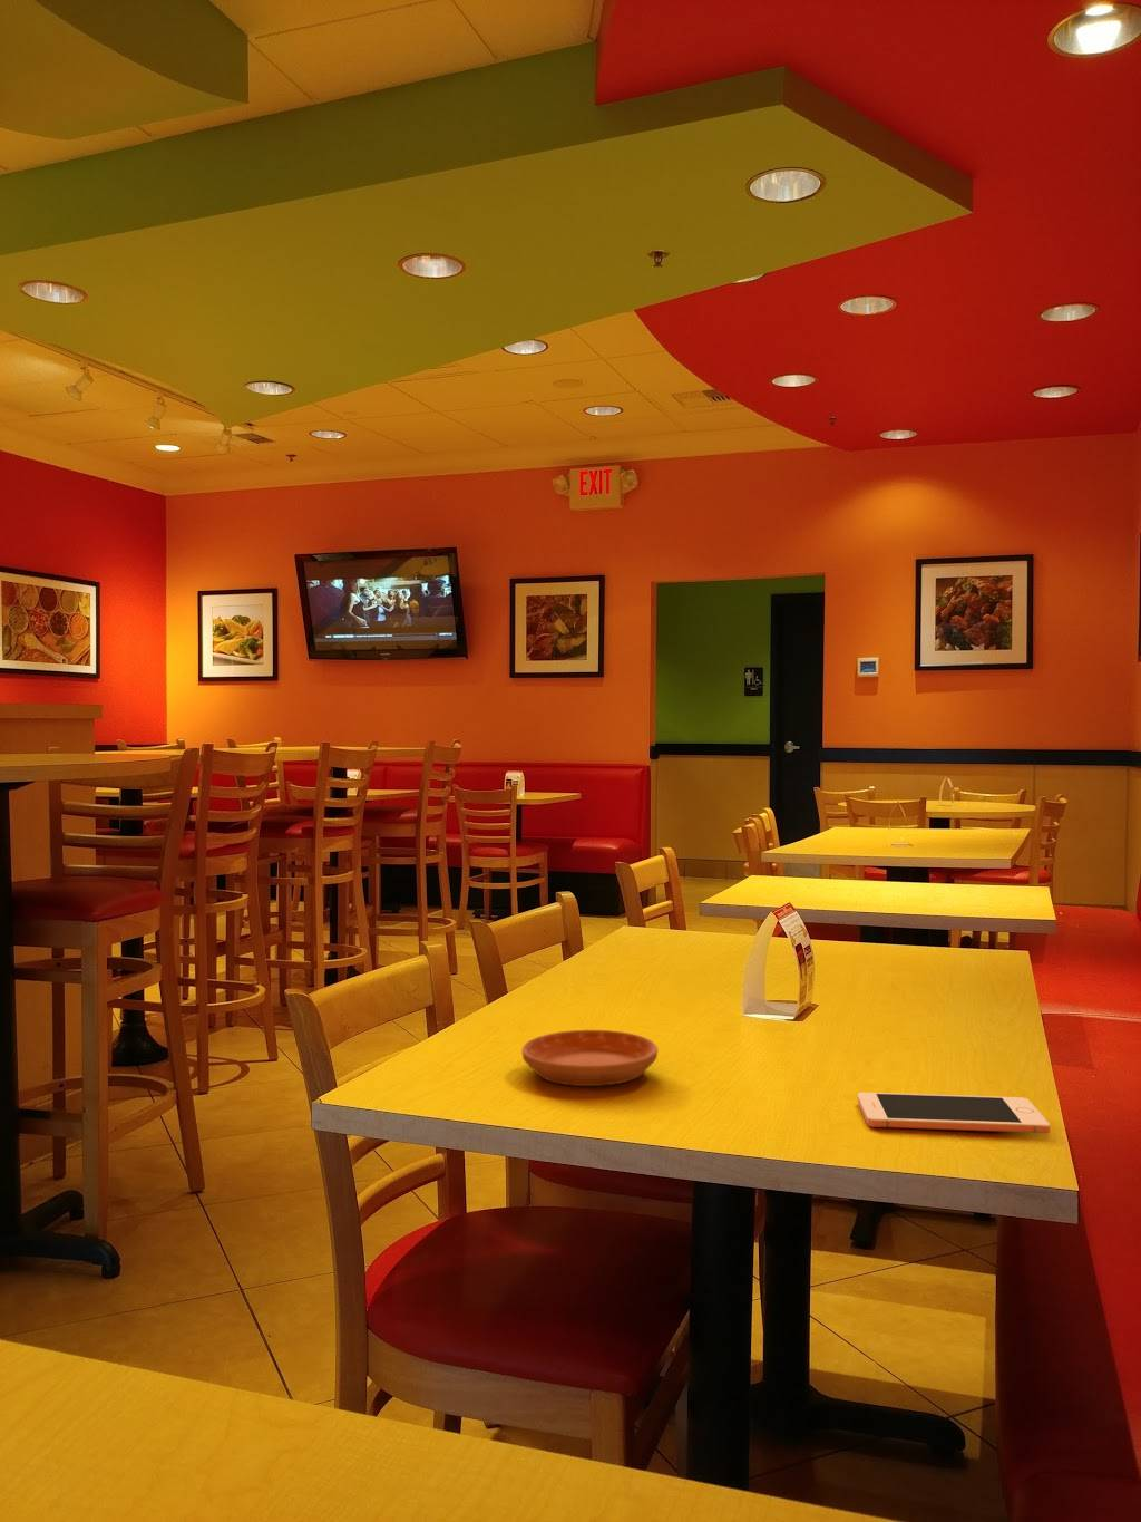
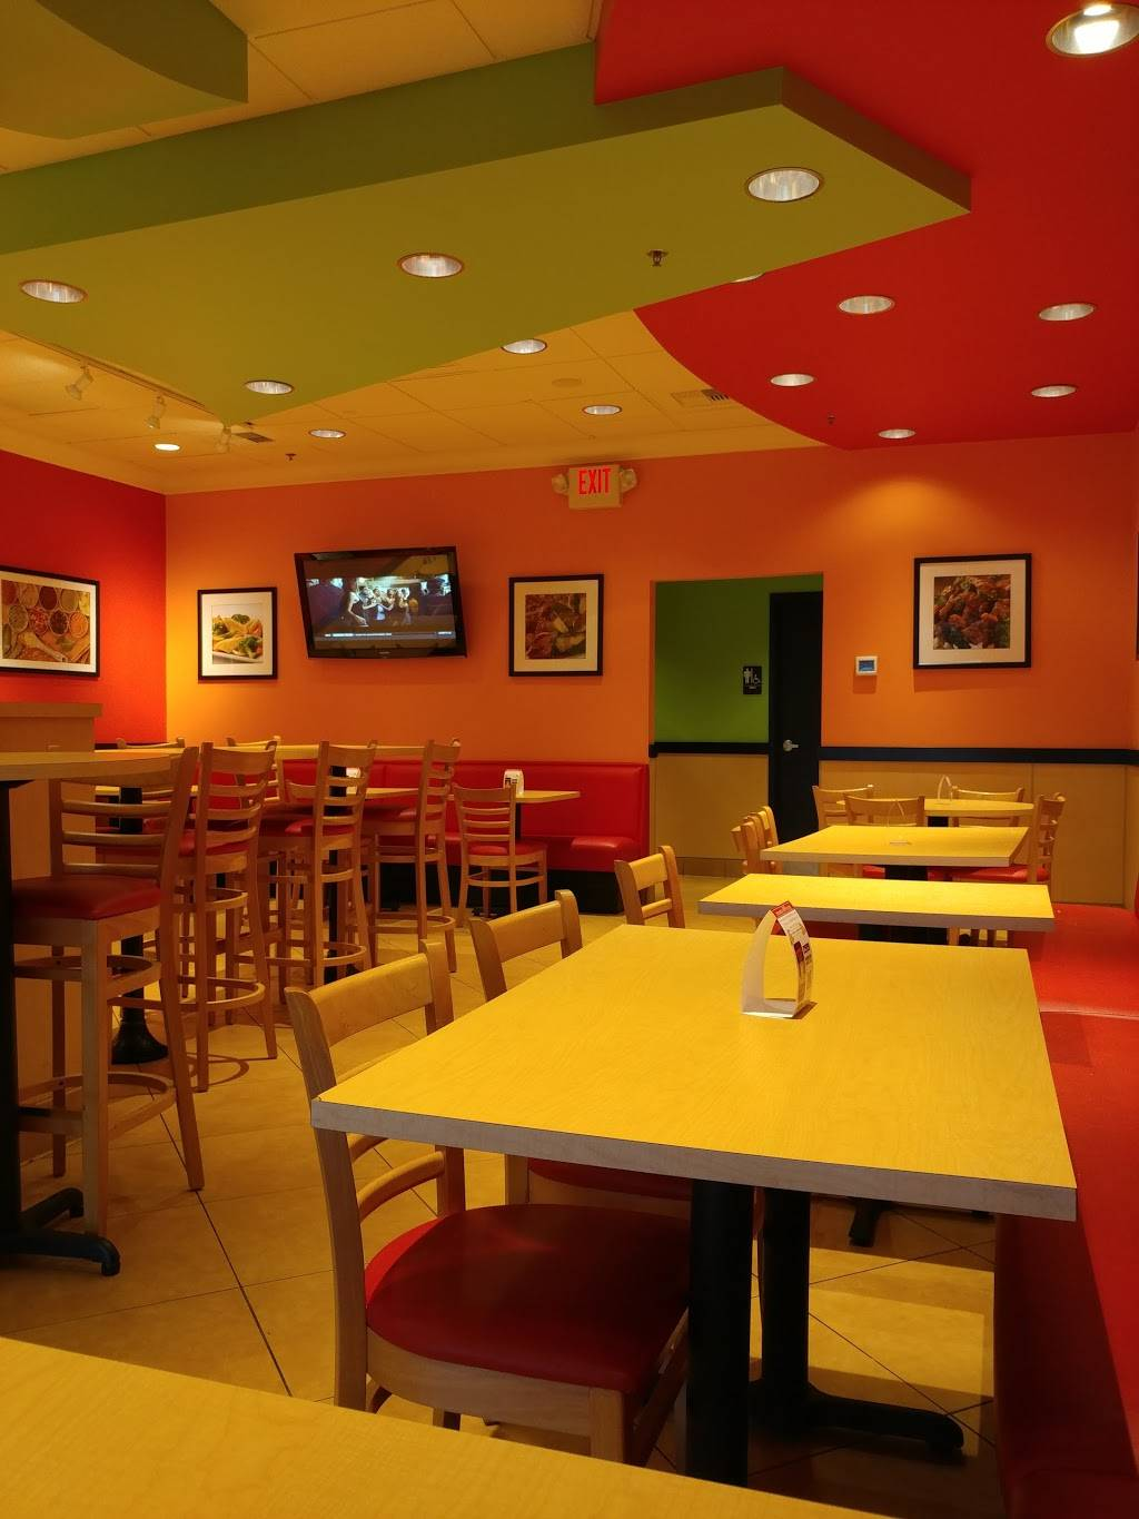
- cell phone (949, 1112)
- saucer (590, 1058)
